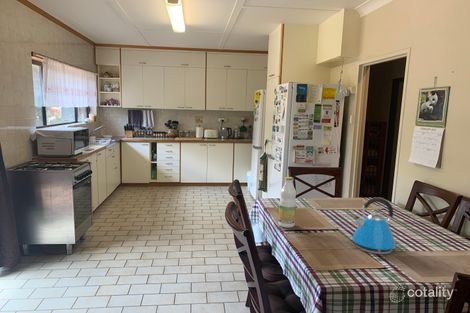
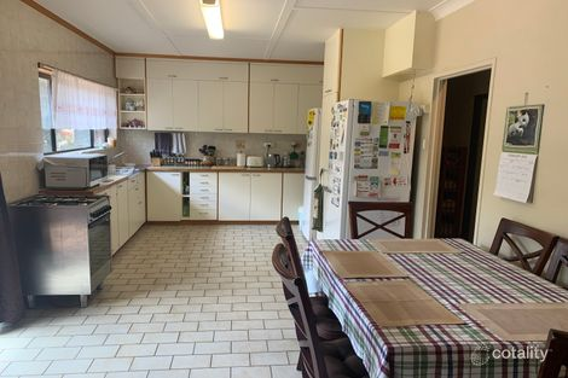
- bottle (287, 201)
- kettle (376, 222)
